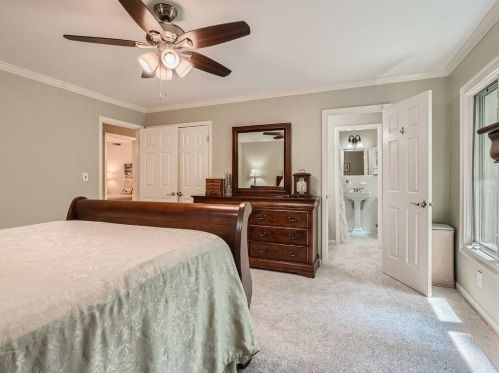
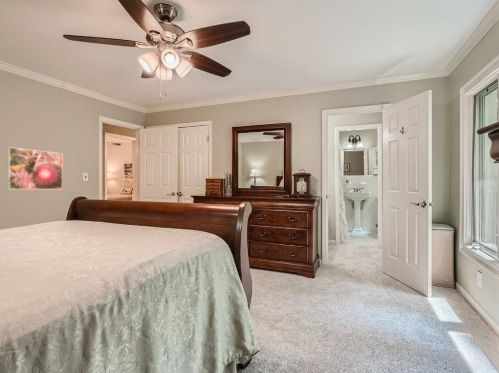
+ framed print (37, 170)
